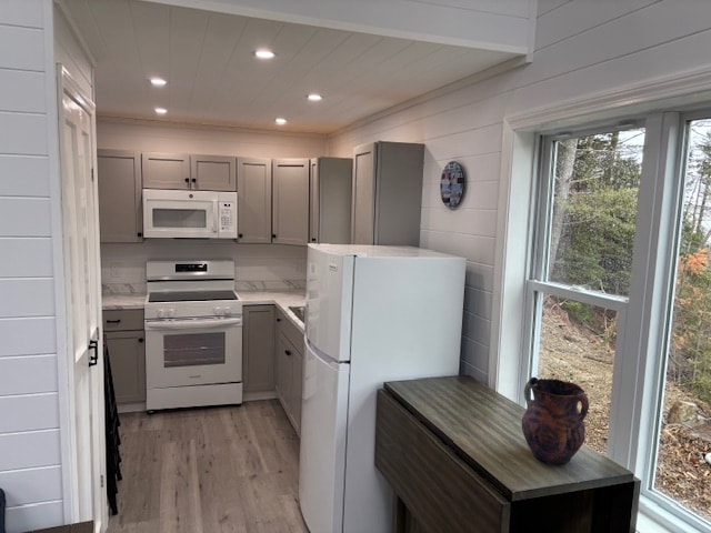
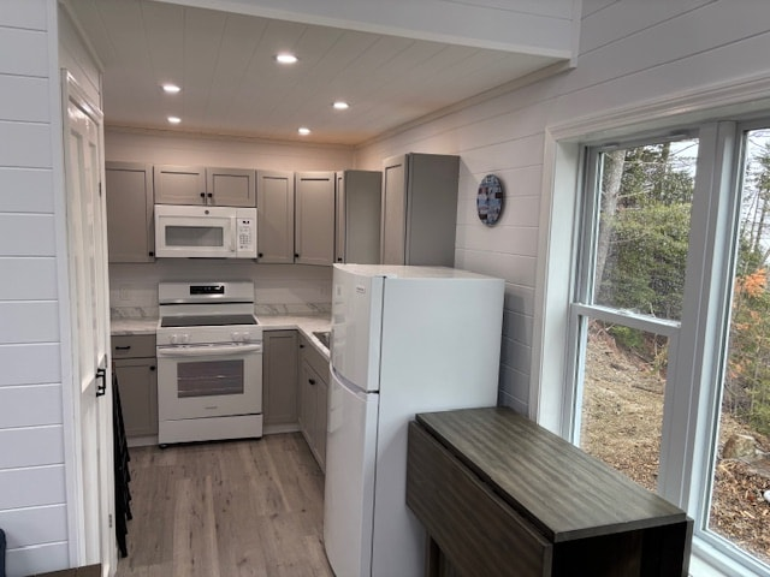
- vase (553, 421)
